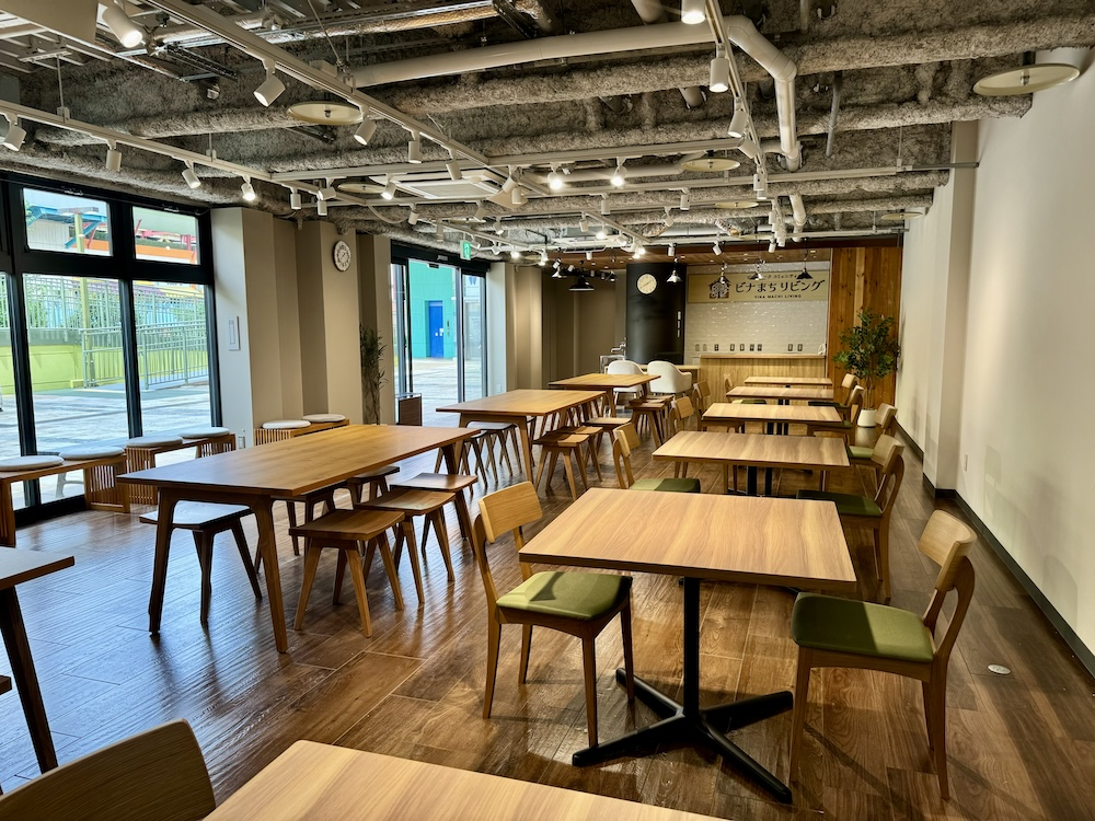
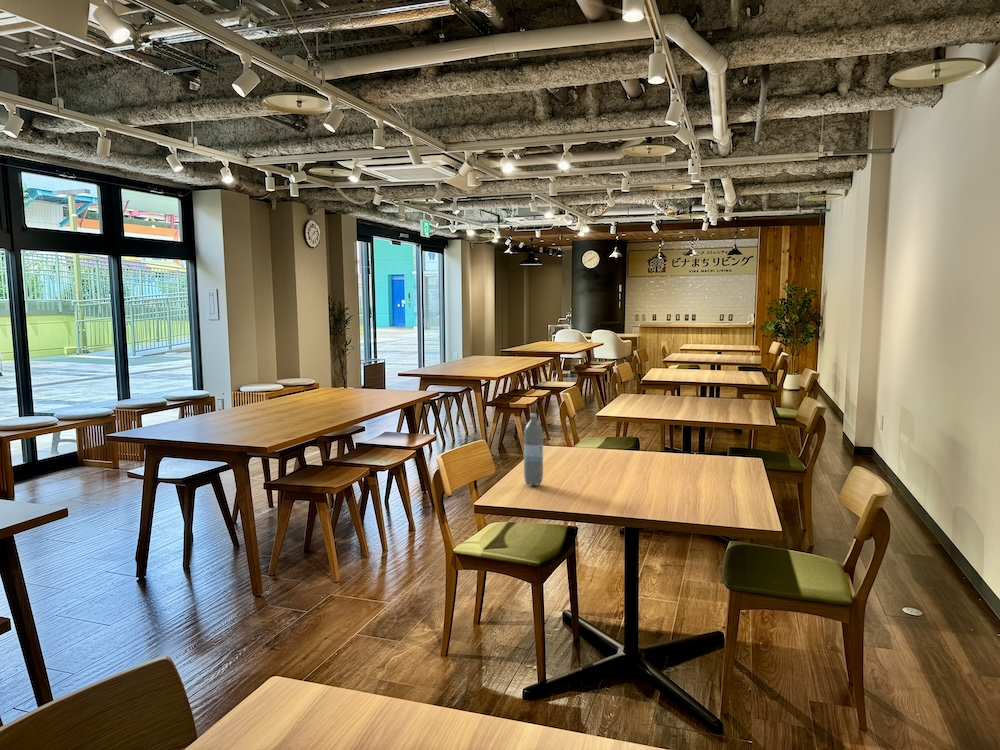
+ water bottle (533, 449)
